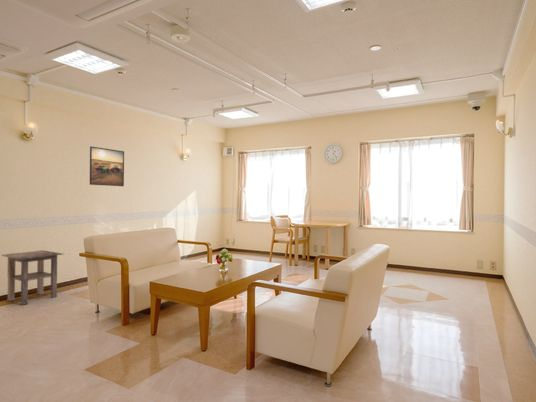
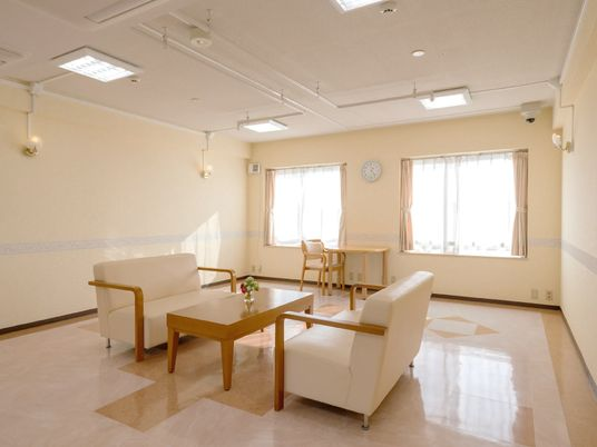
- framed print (107, 167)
- side table (32, 276)
